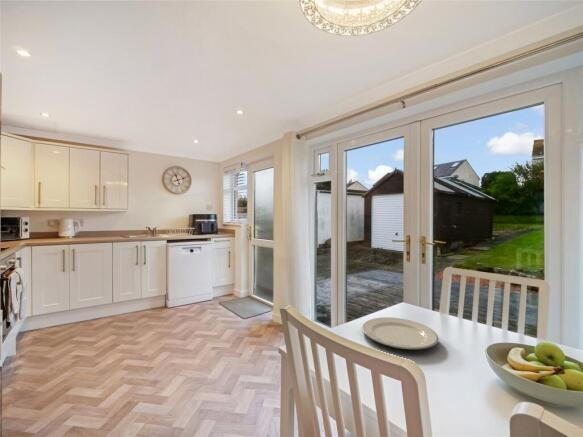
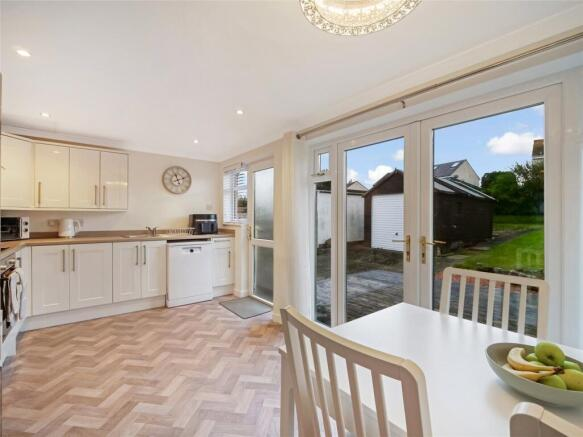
- chinaware (398, 333)
